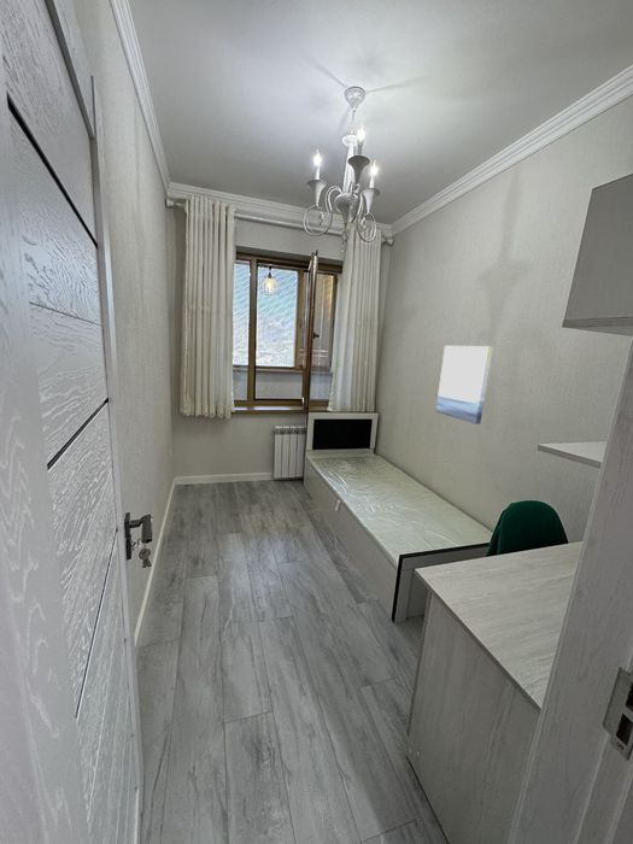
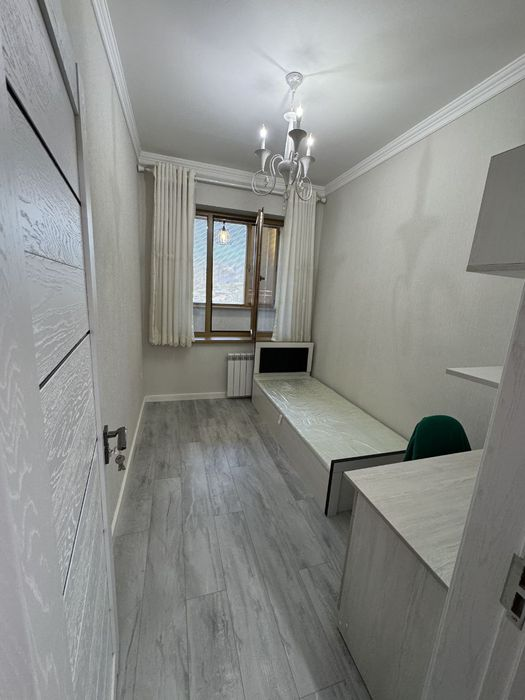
- wall art (461, 382)
